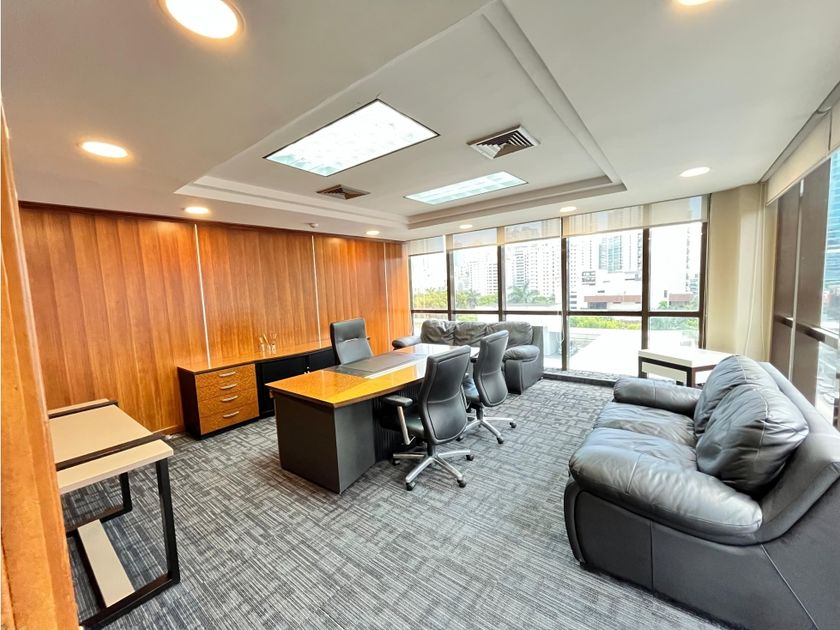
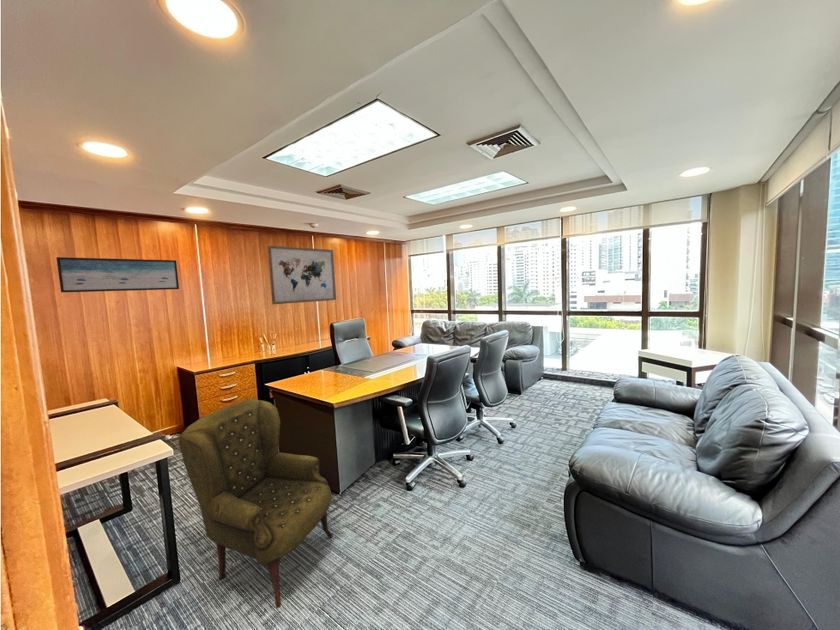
+ wall art (123, 274)
+ armchair (268, 485)
+ wall art (304, 275)
